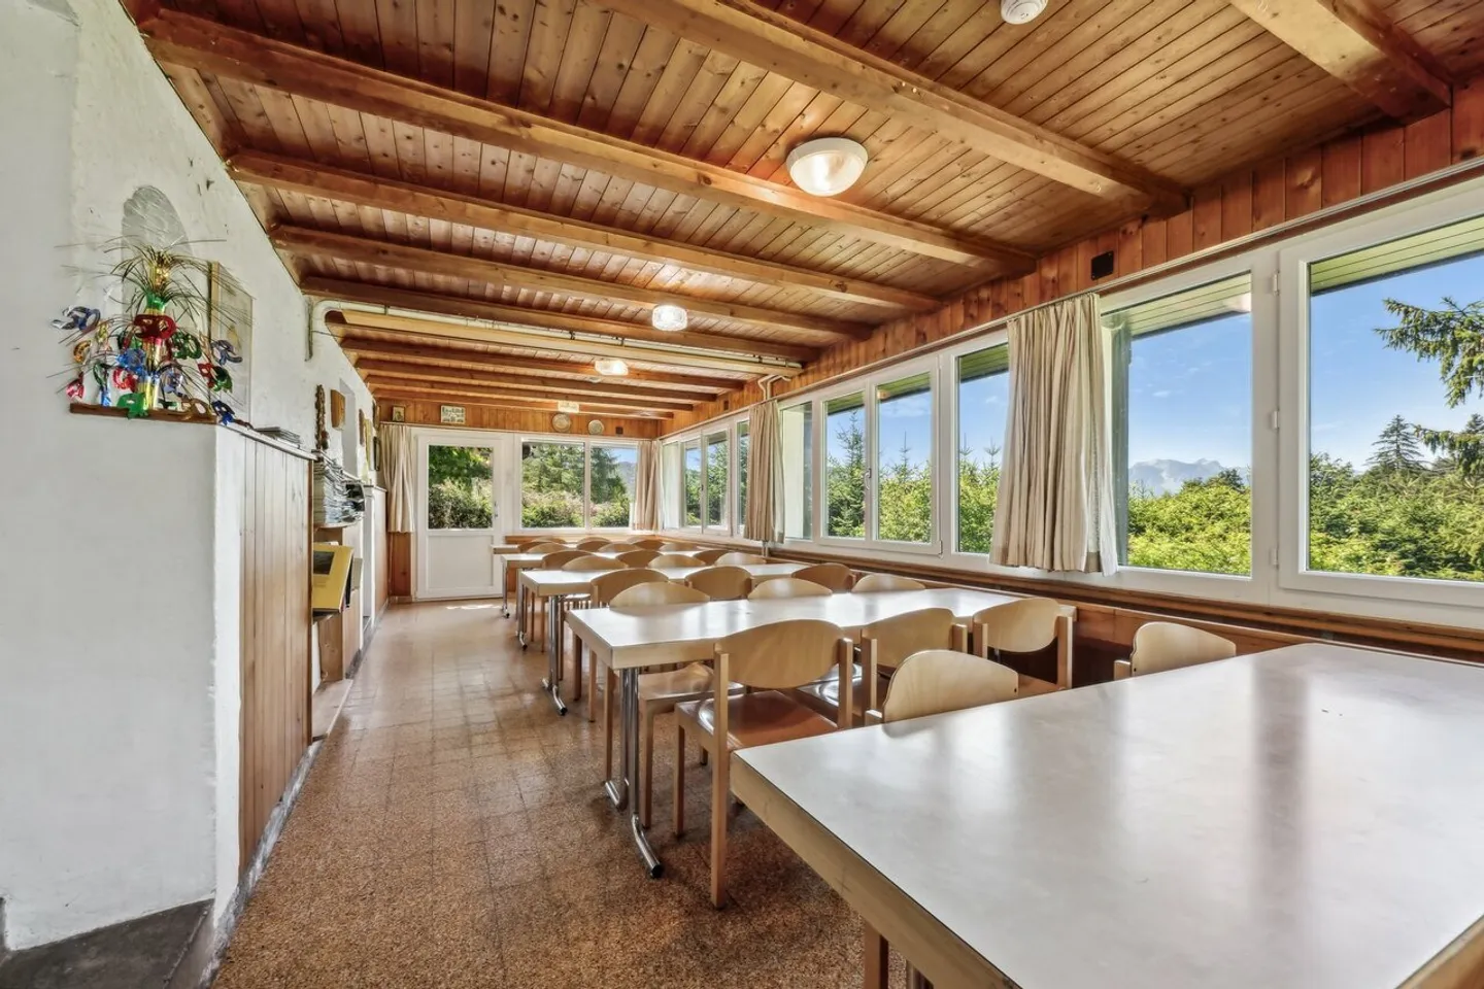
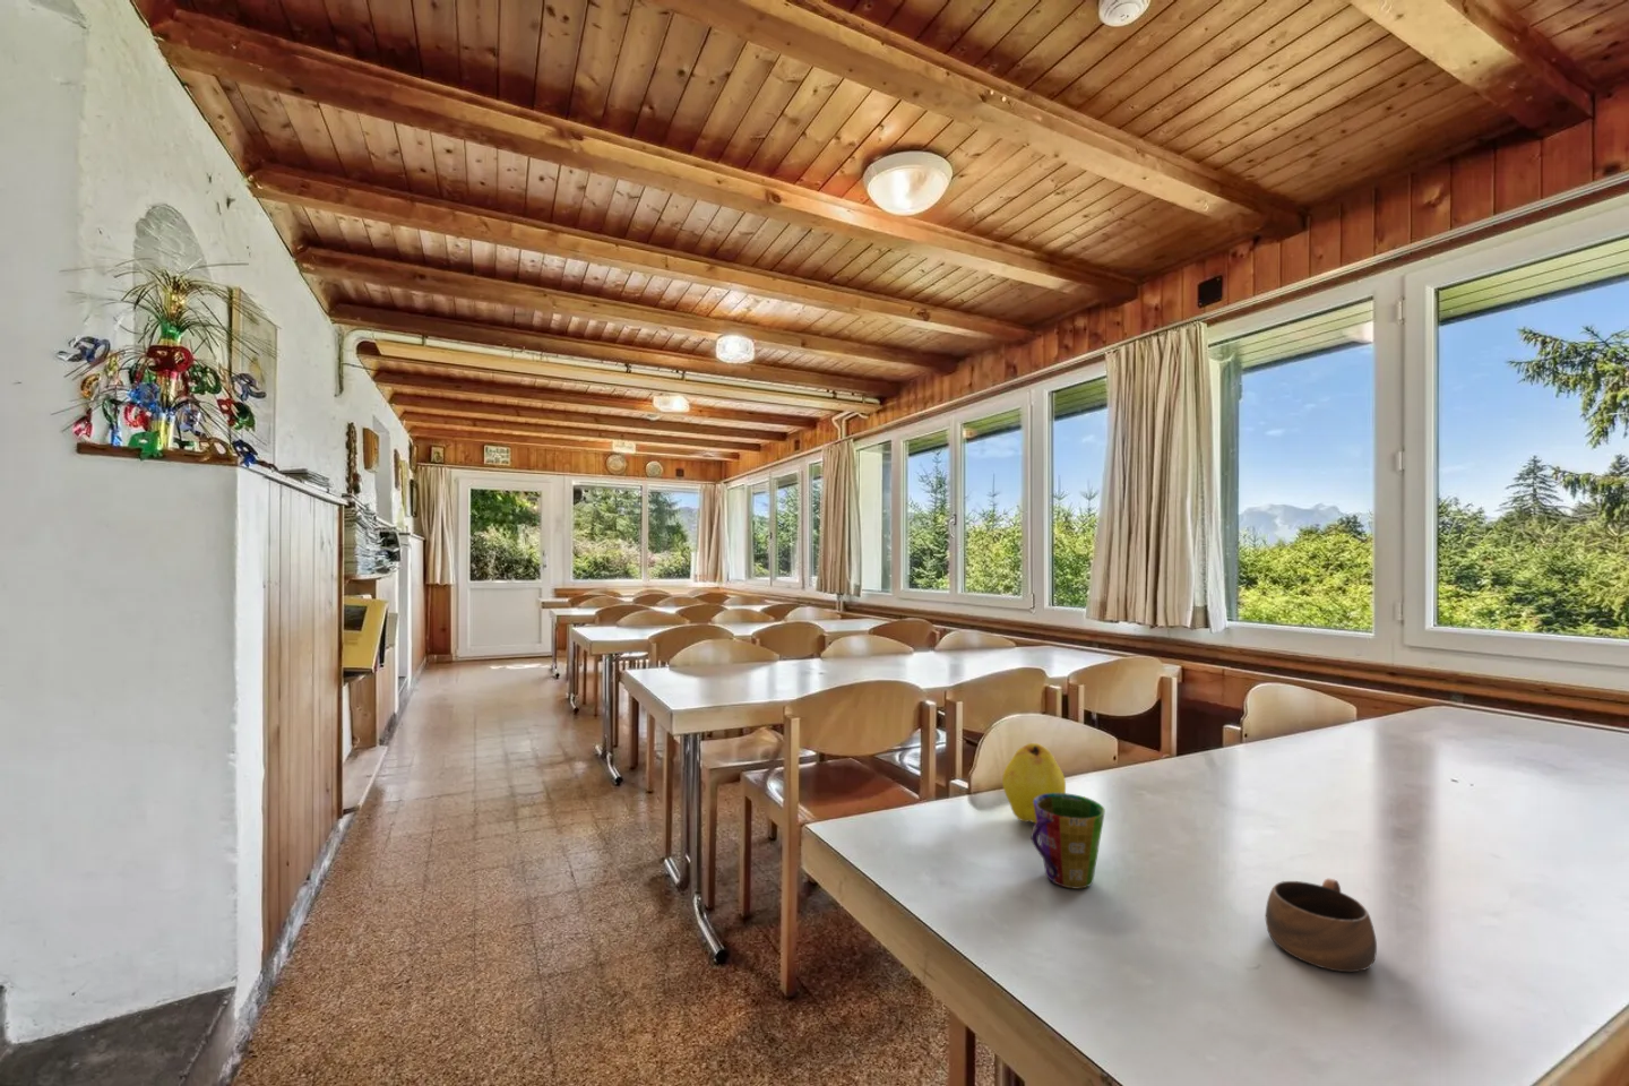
+ fruit (1034, 781)
+ cup (1062, 844)
+ cup (1326, 919)
